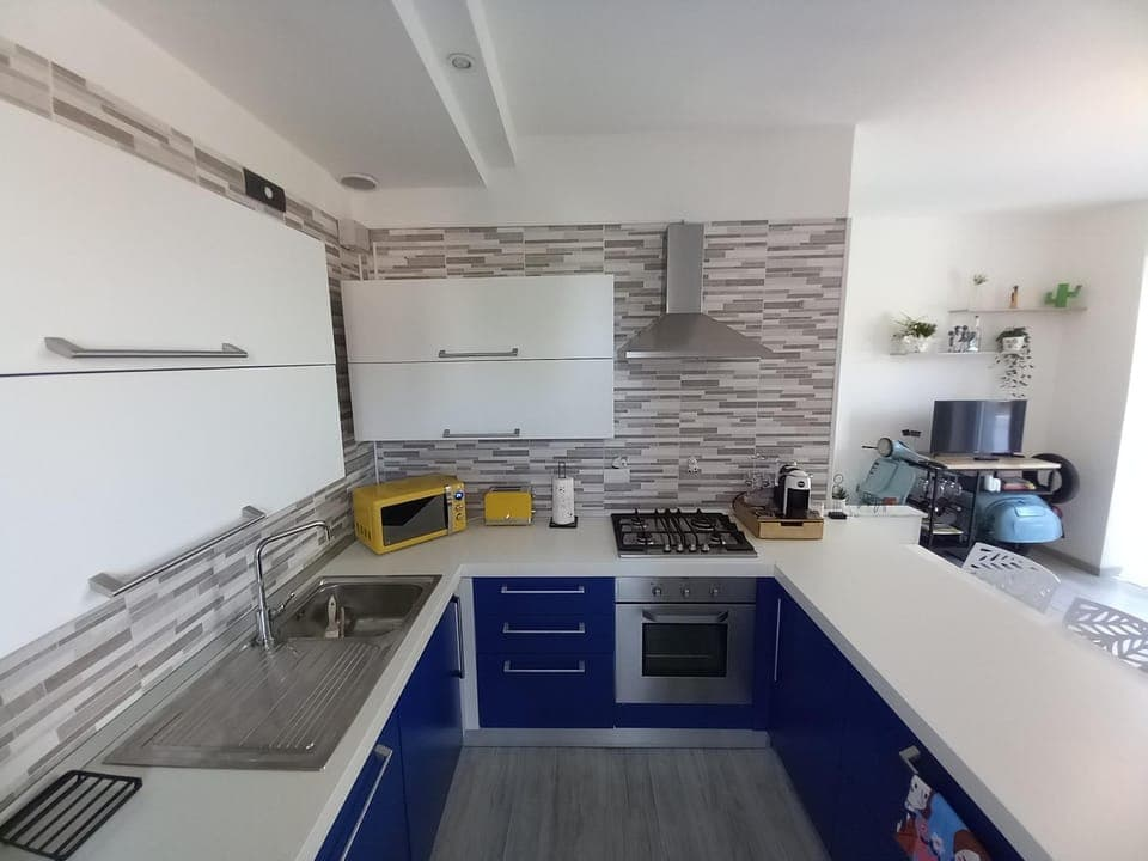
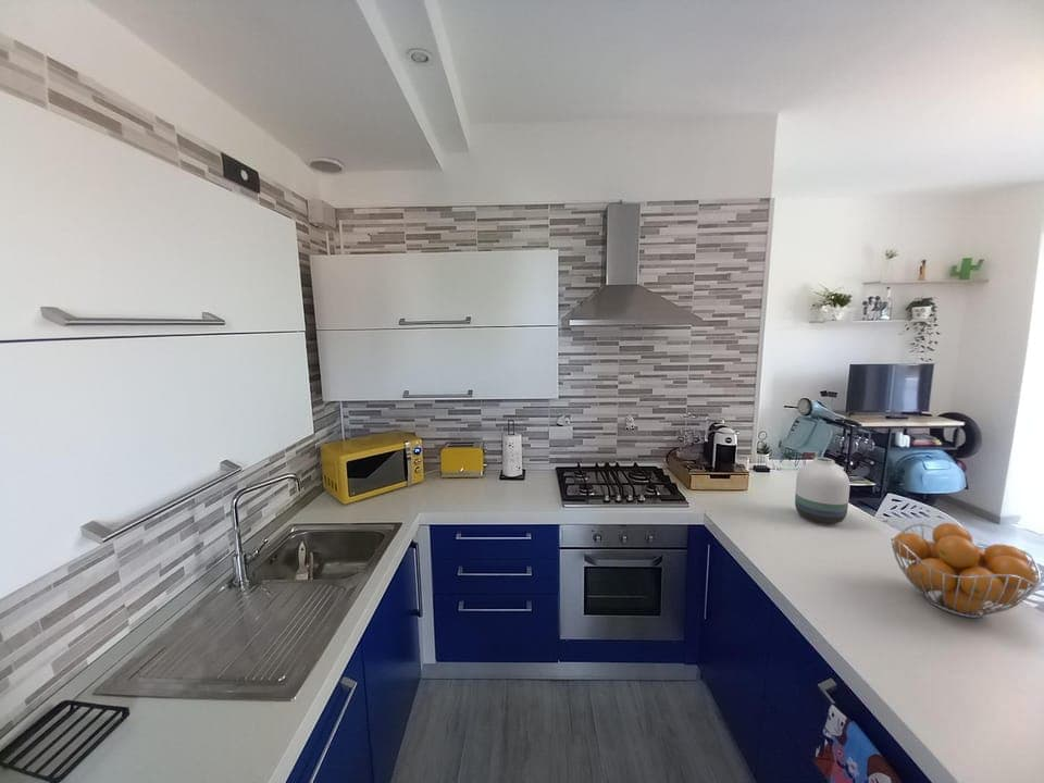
+ vase (821, 488)
+ fruit basket (957, 568)
